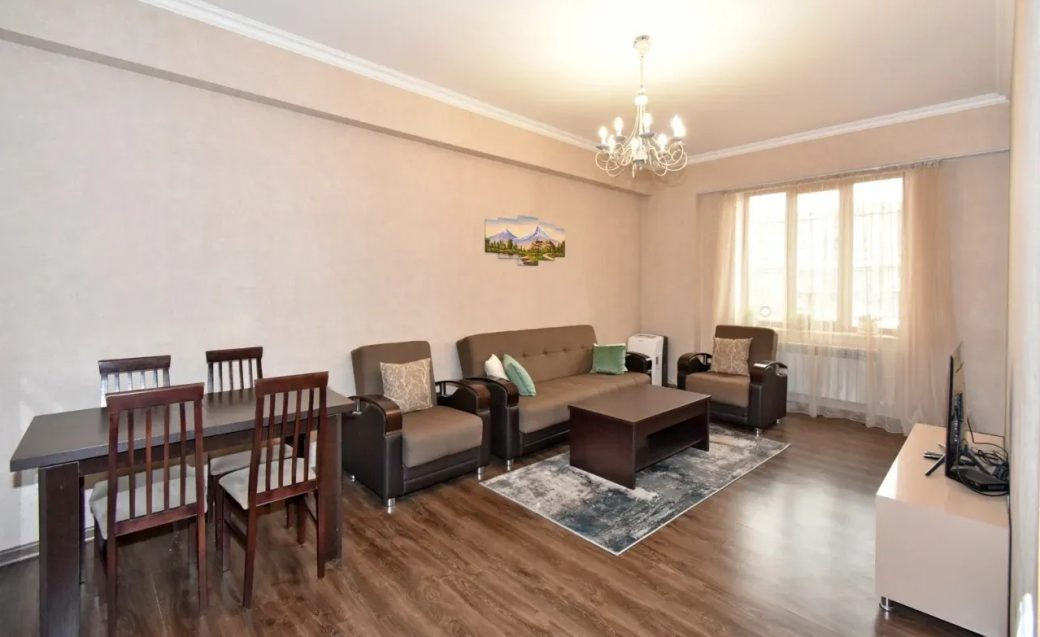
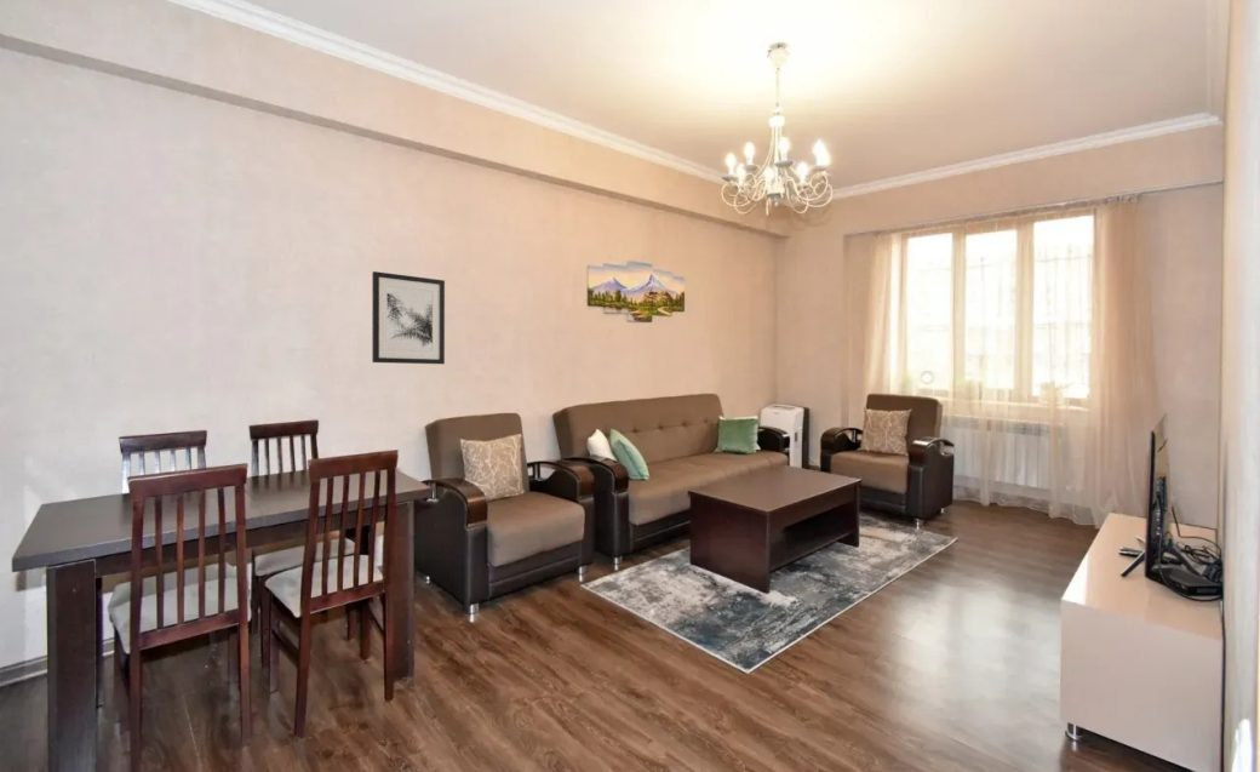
+ wall art (409, 319)
